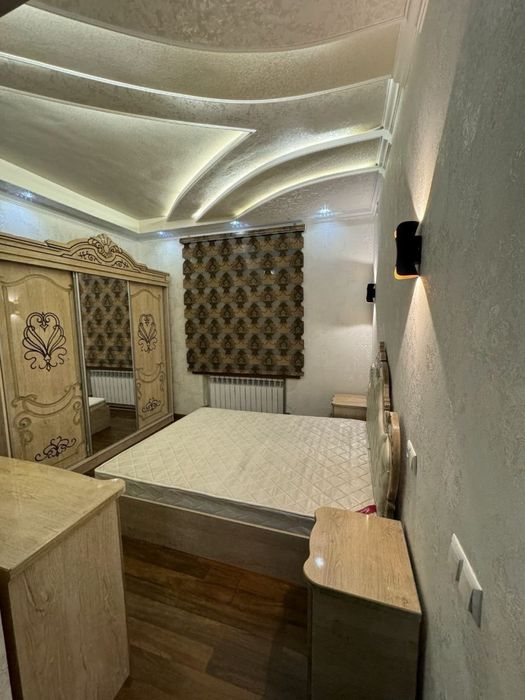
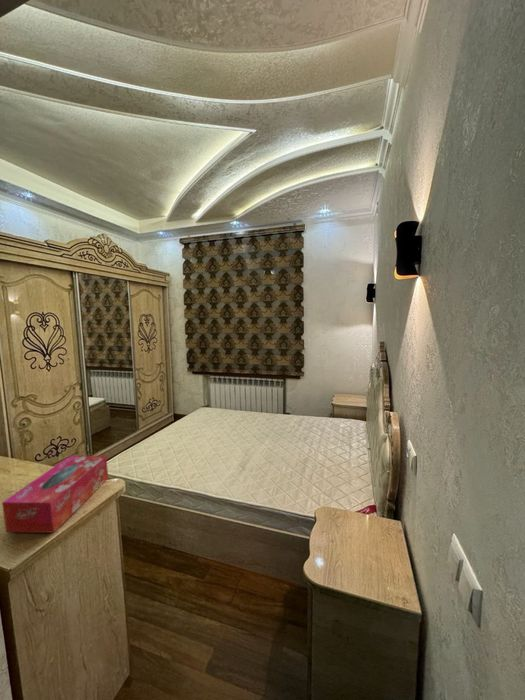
+ tissue box (63, 488)
